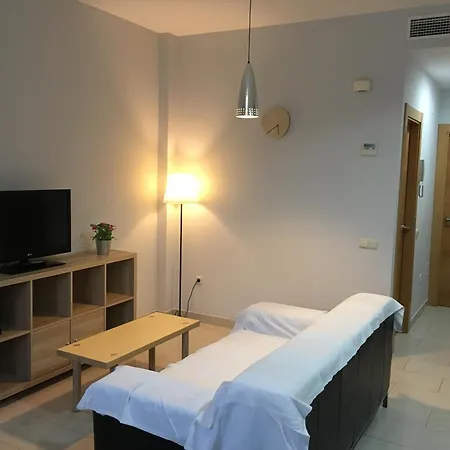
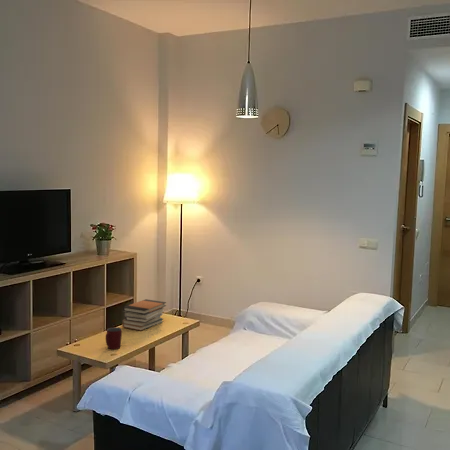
+ mug (112, 339)
+ book stack (144, 314)
